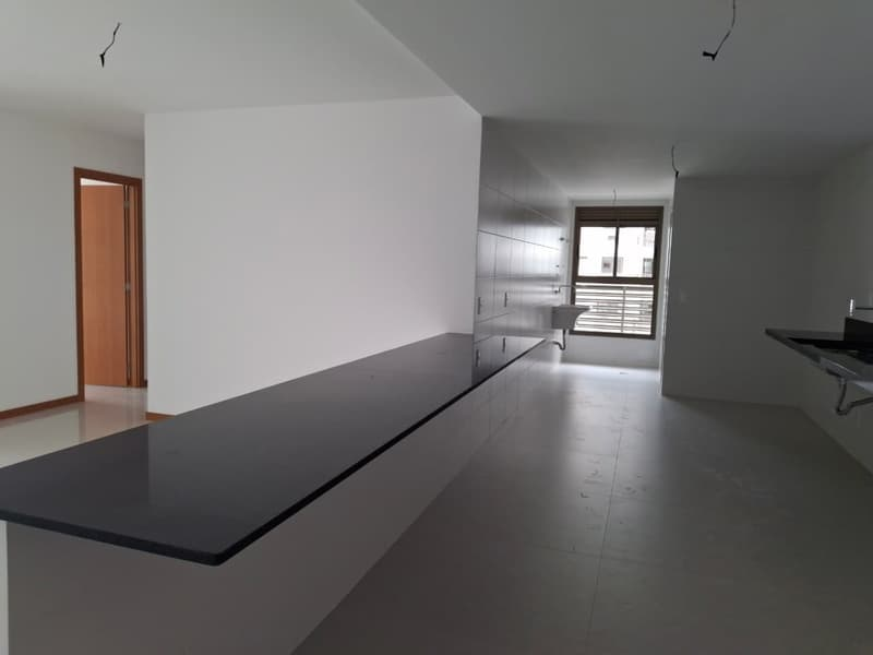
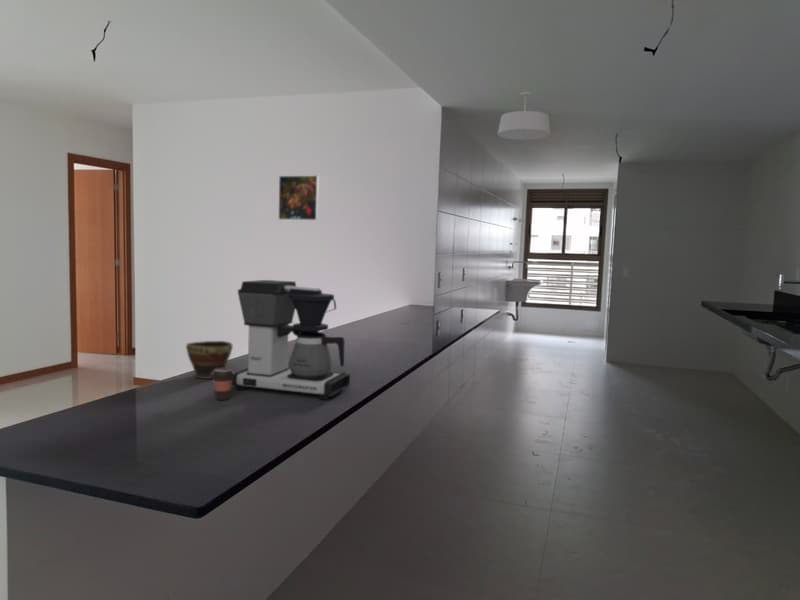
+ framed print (298, 198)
+ ceiling light fixture (524, 116)
+ bowl (208, 359)
+ coffee cup (222, 384)
+ coffee maker (295, 335)
